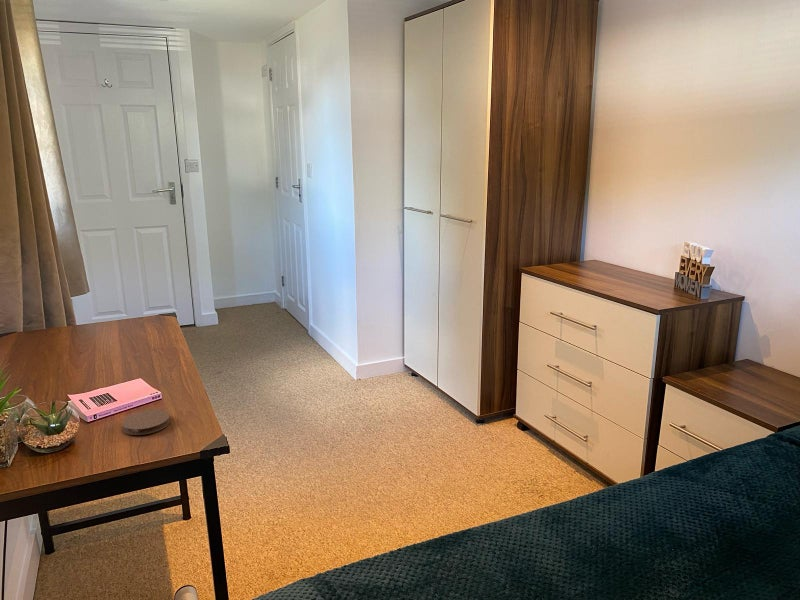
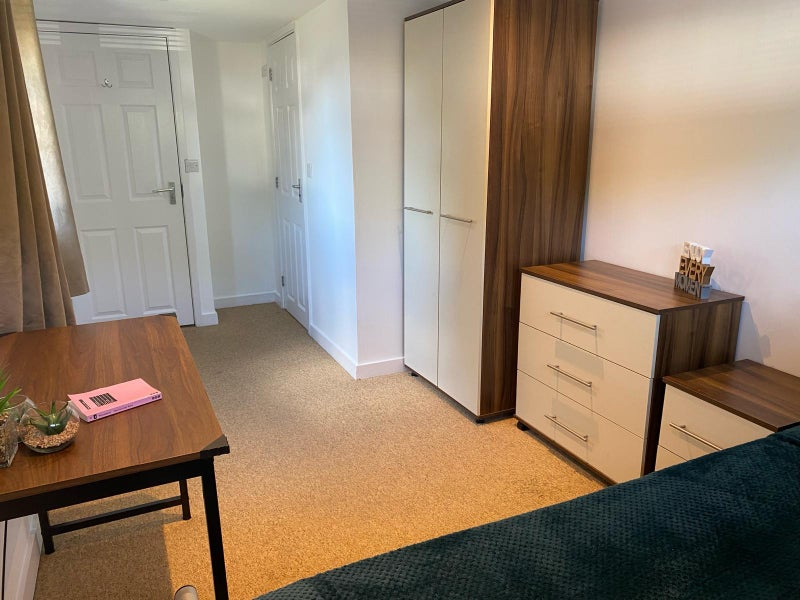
- coaster (146, 421)
